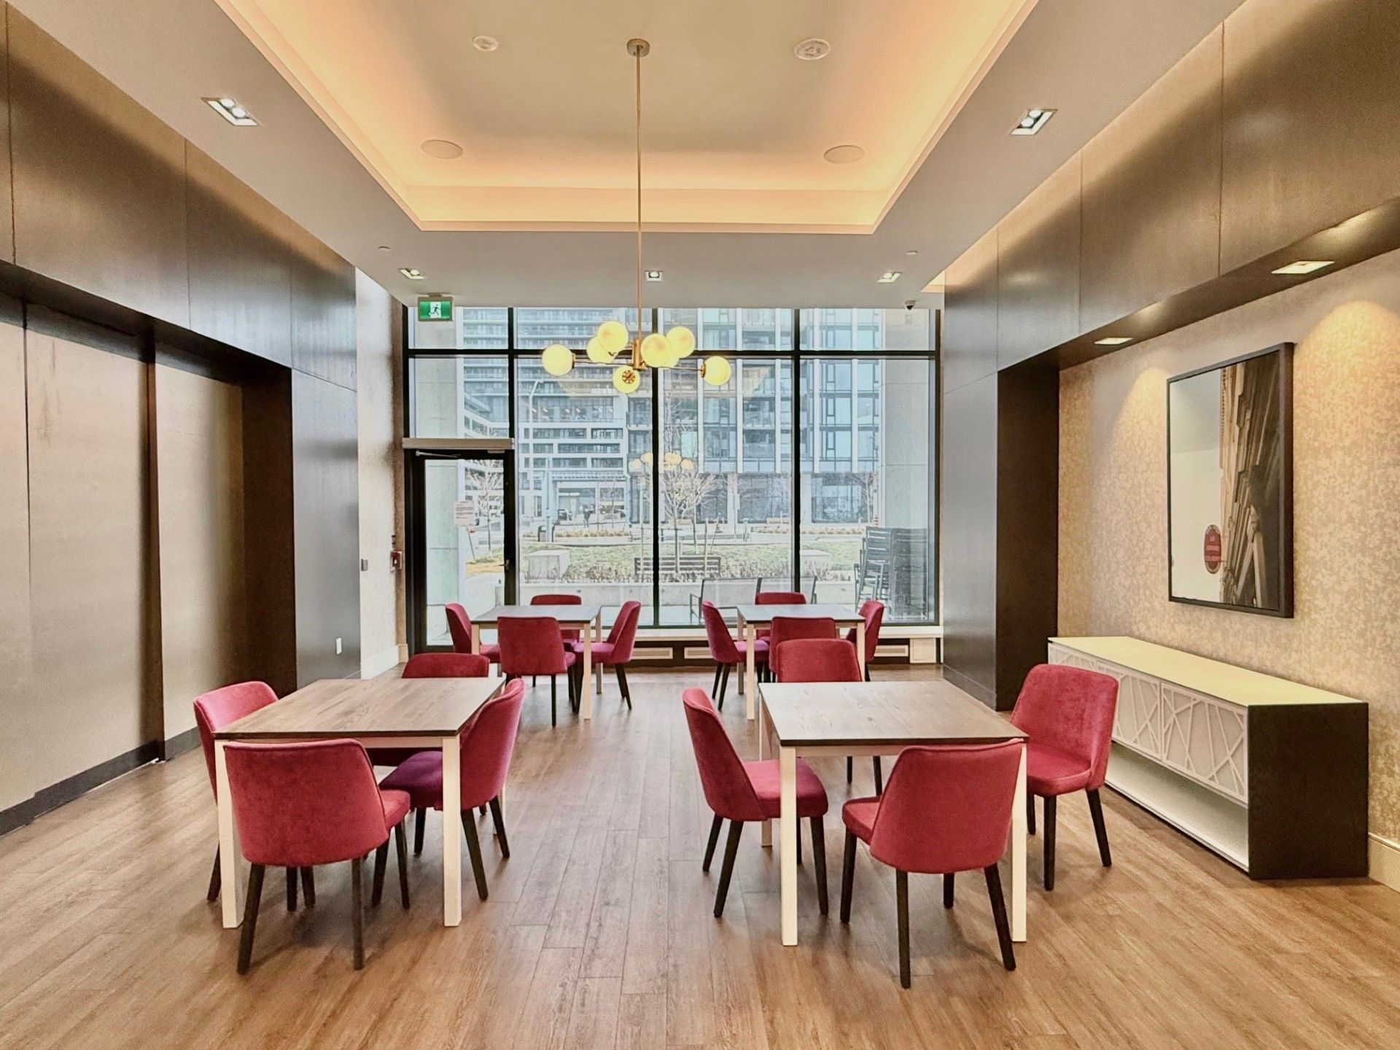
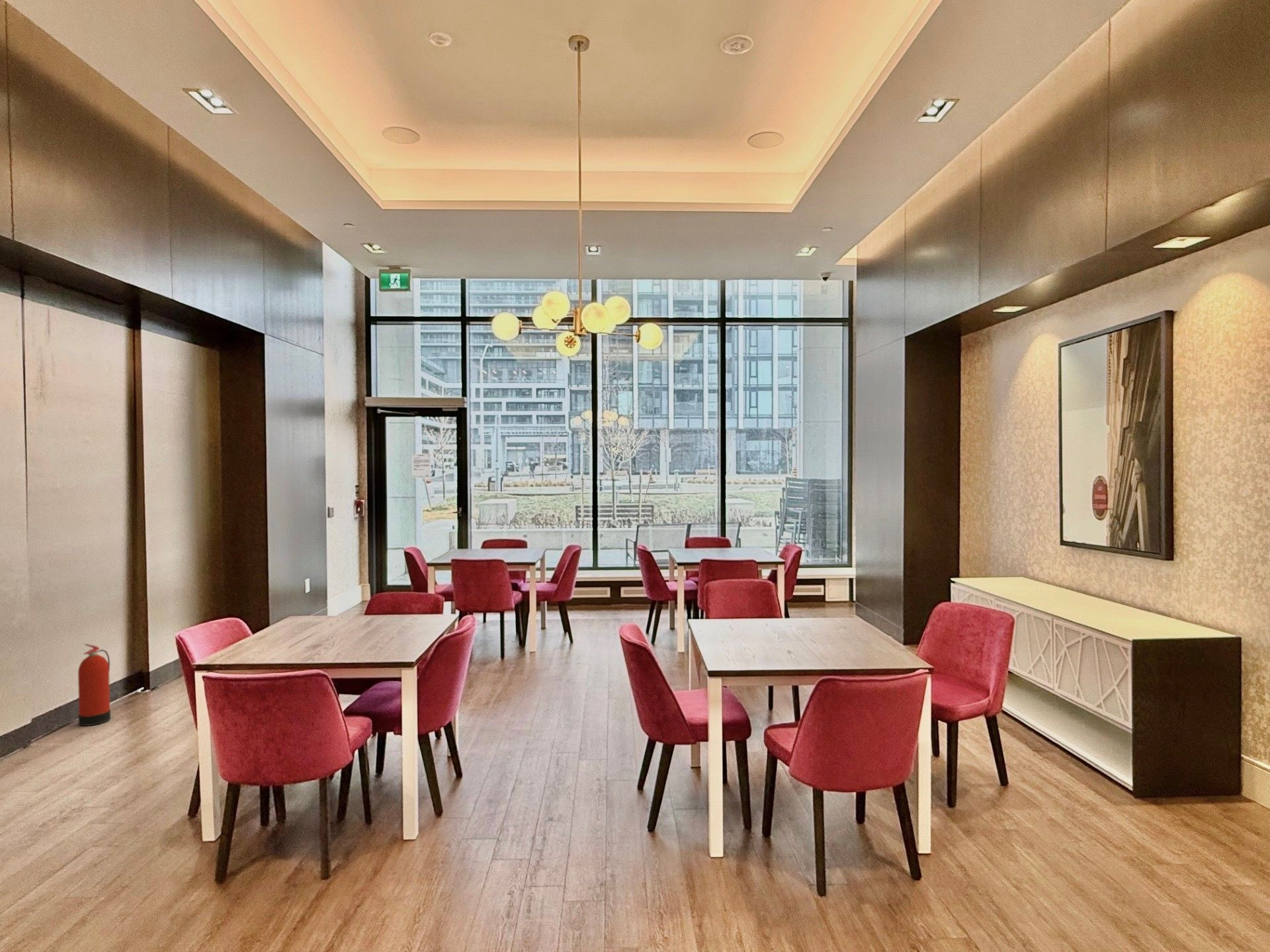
+ fire extinguisher (97, 680)
